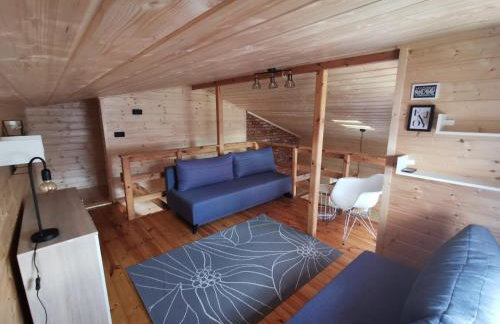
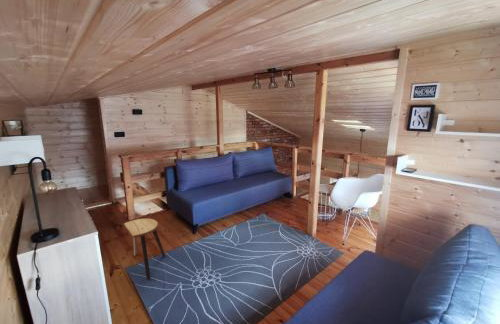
+ stool (145, 245)
